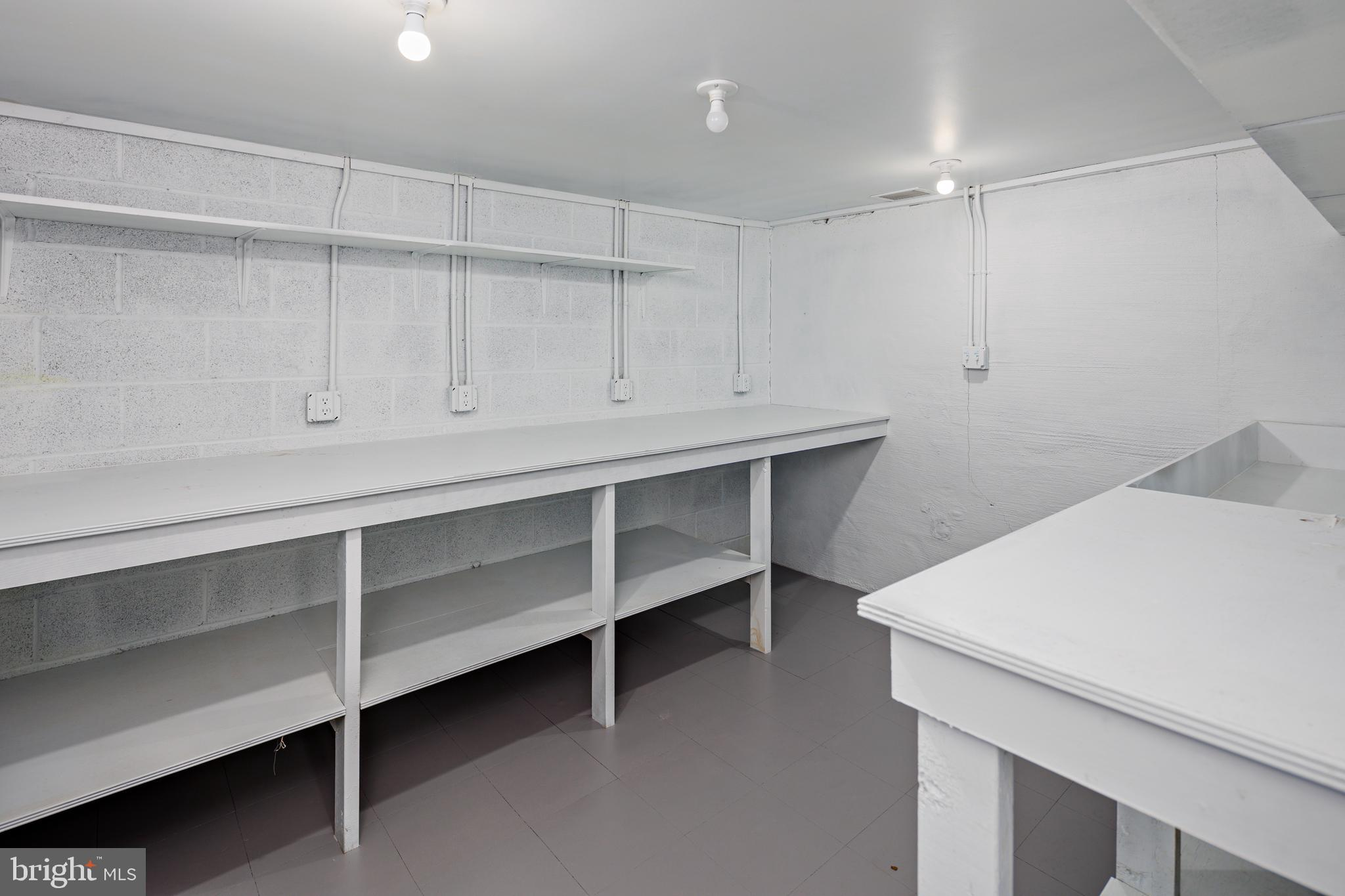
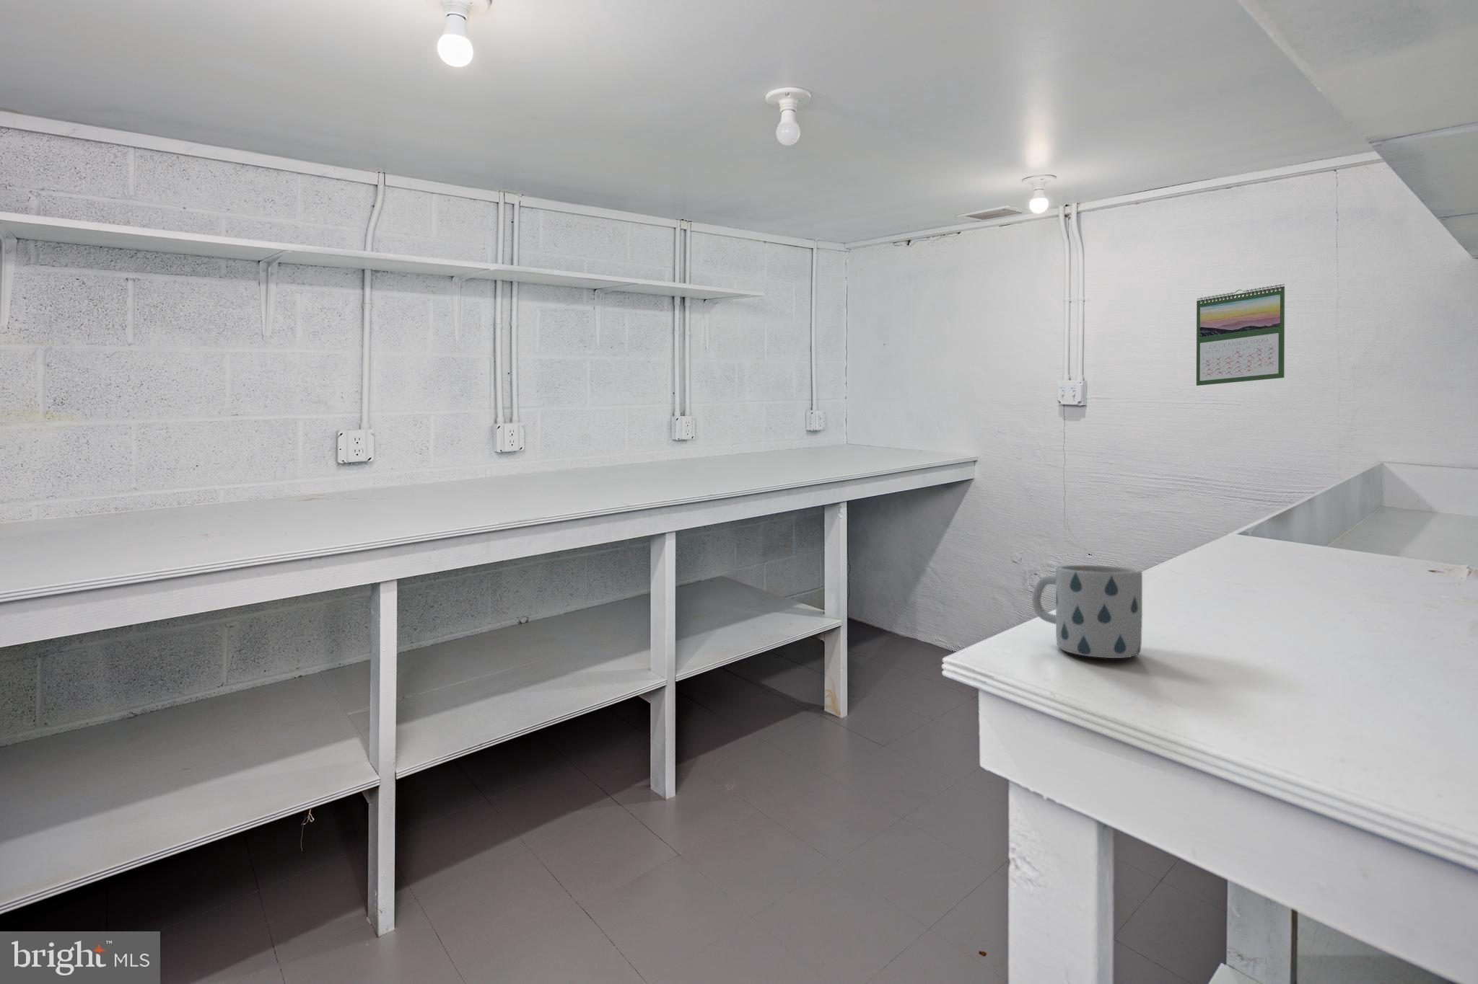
+ calendar (1238, 335)
+ mug (1082, 607)
